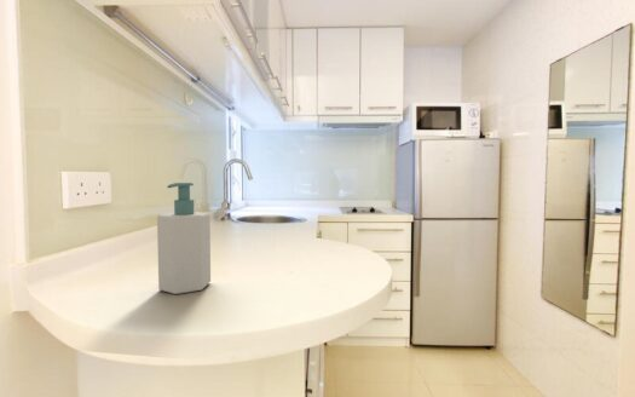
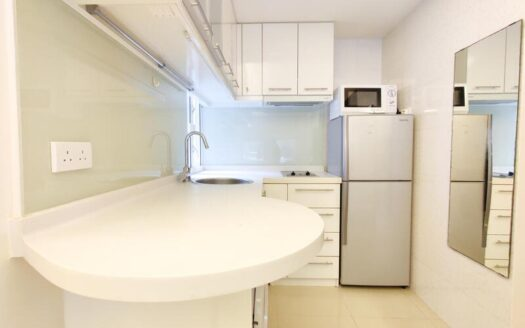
- soap bottle (184, 235)
